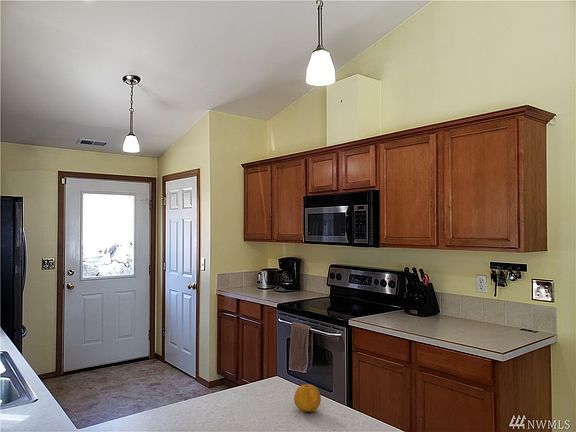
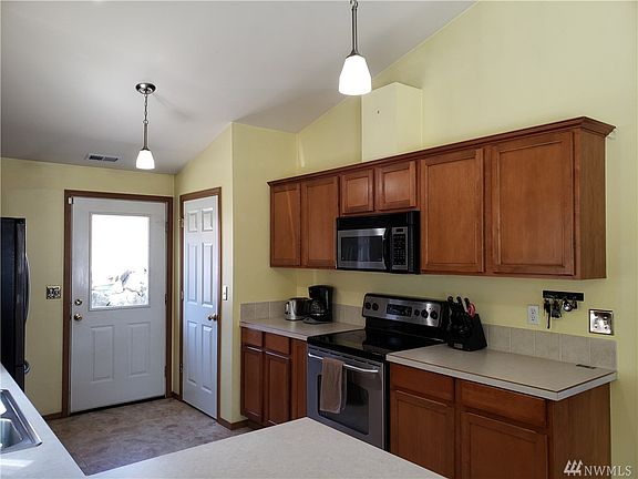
- fruit (307, 398)
